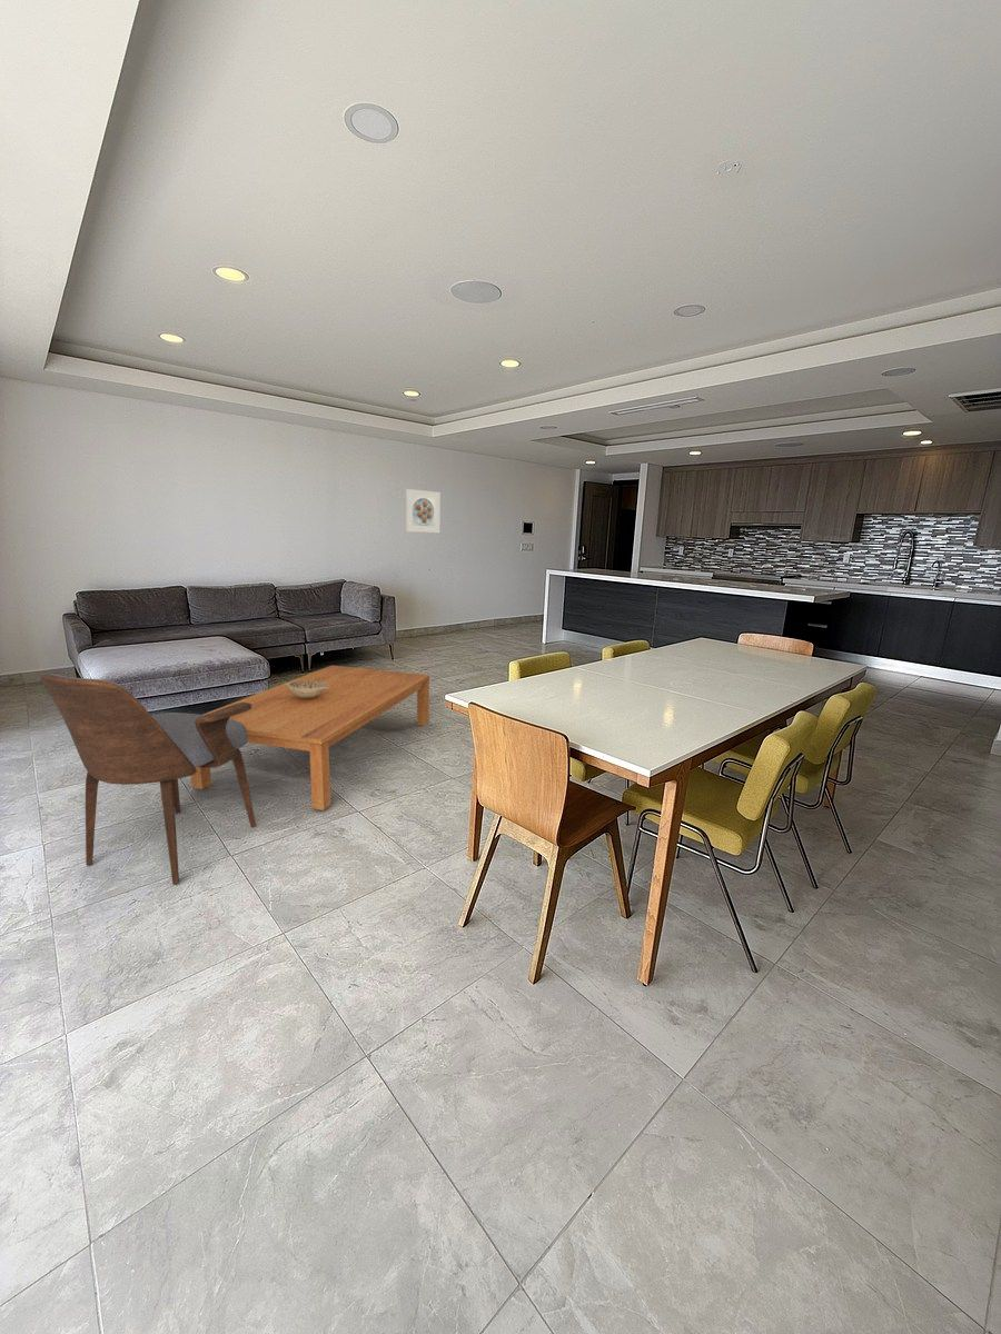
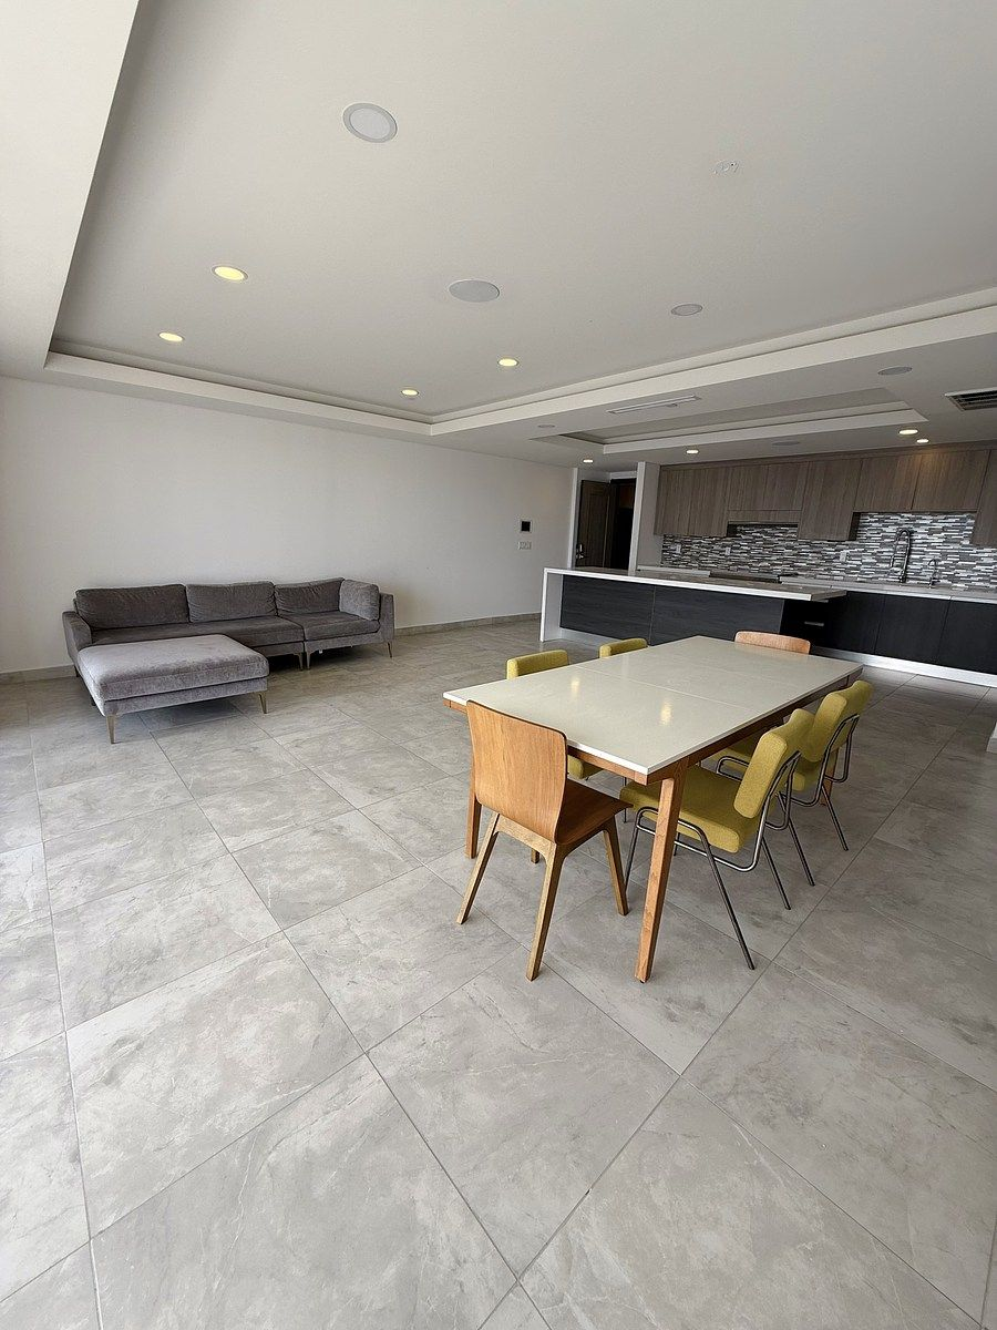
- armchair (155, 760)
- coffee table (328, 723)
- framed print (423, 511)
- decorative bowl (307, 689)
